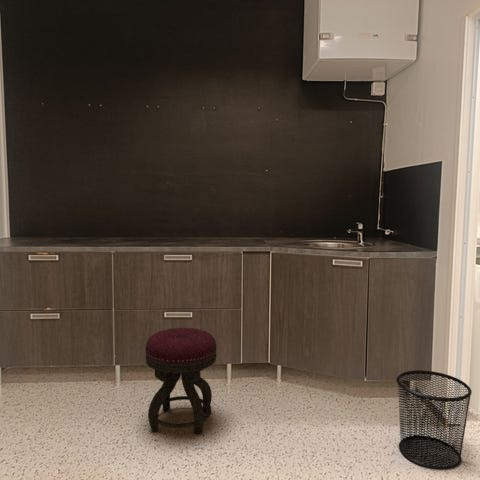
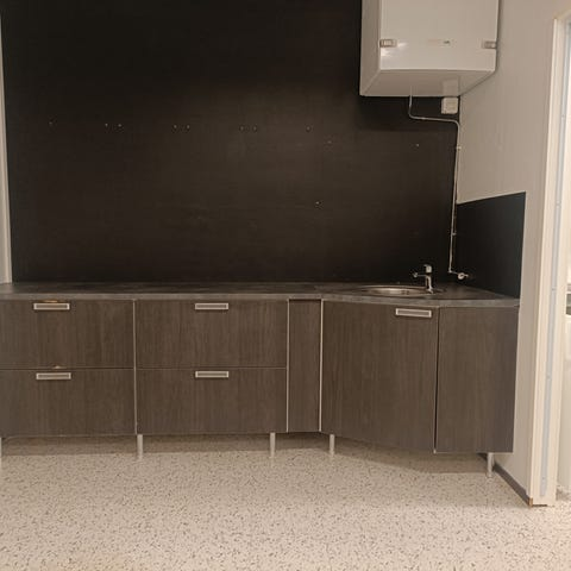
- waste bin (431, 418)
- stool (181, 377)
